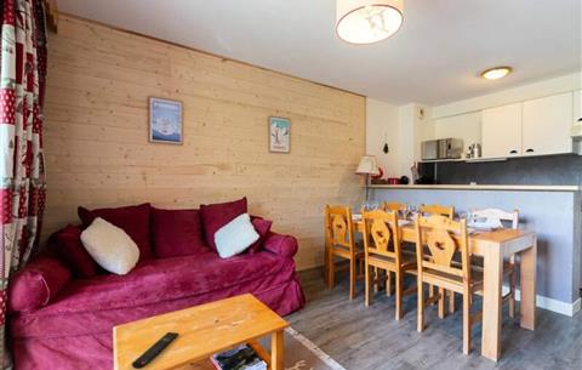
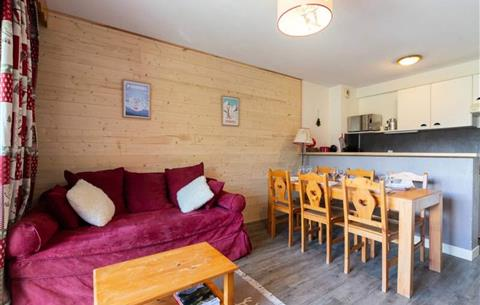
- remote control (156, 348)
